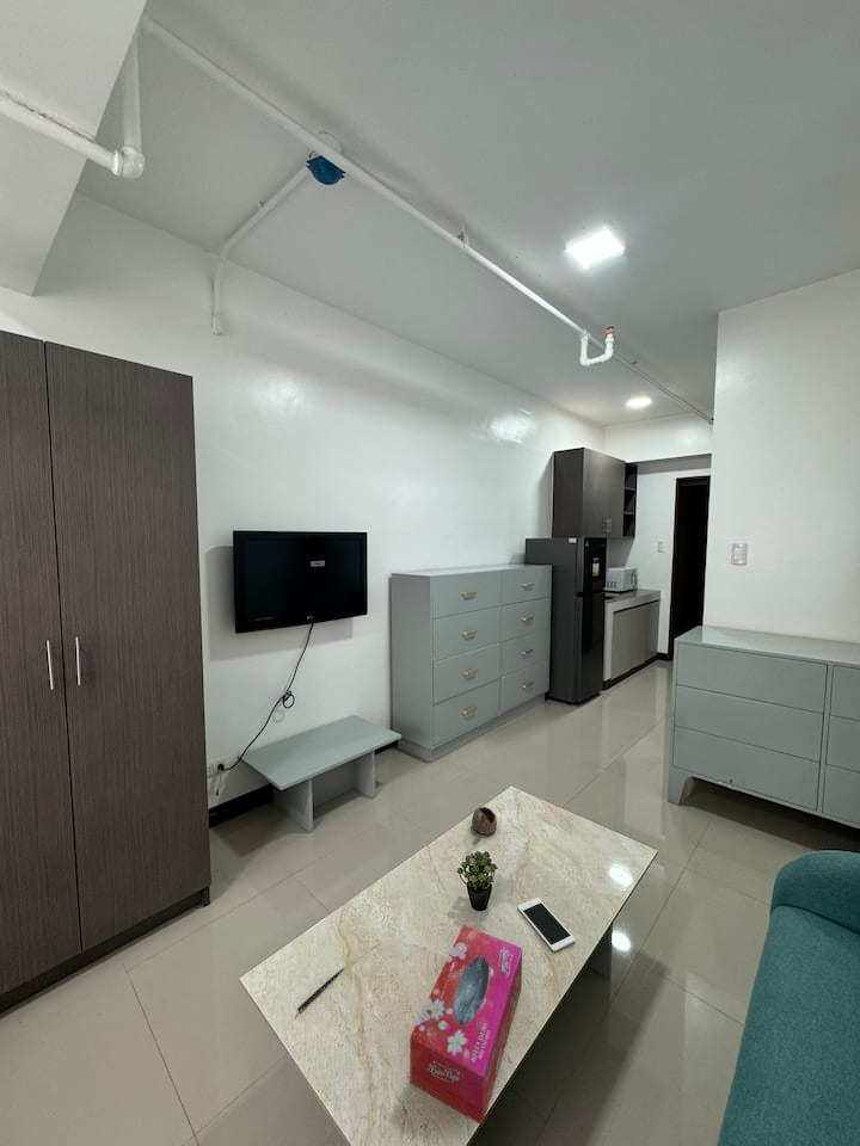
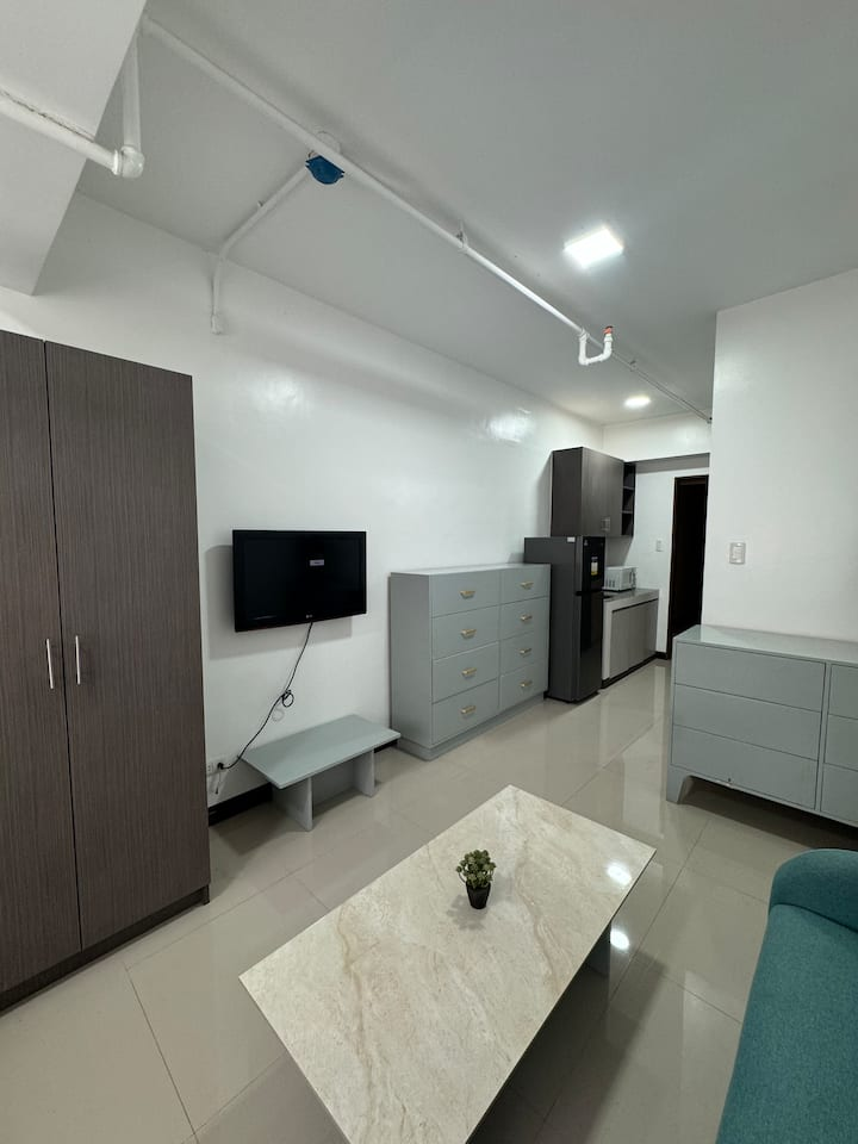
- tissue box (471, 1009)
- cell phone (545, 923)
- cup (481, 818)
- pen (322, 987)
